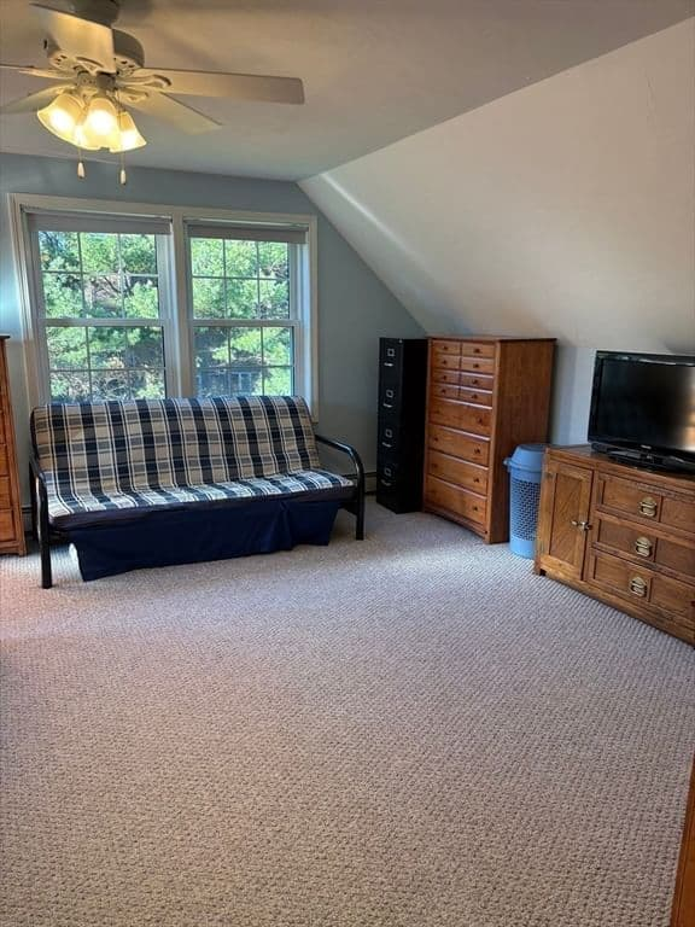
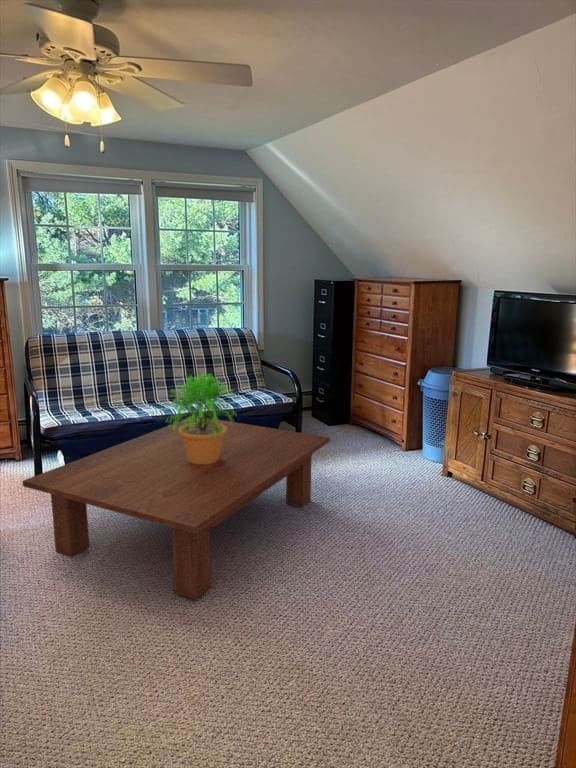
+ coffee table (195, 490)
+ potted plant (202, 416)
